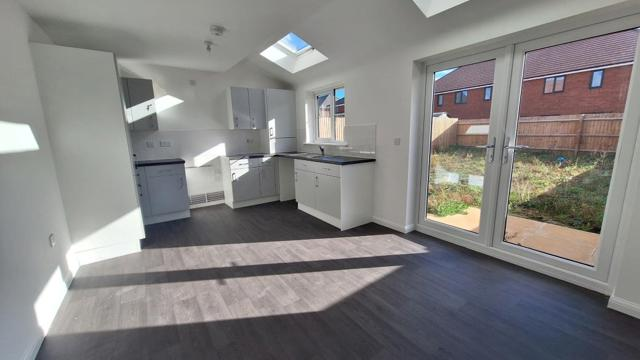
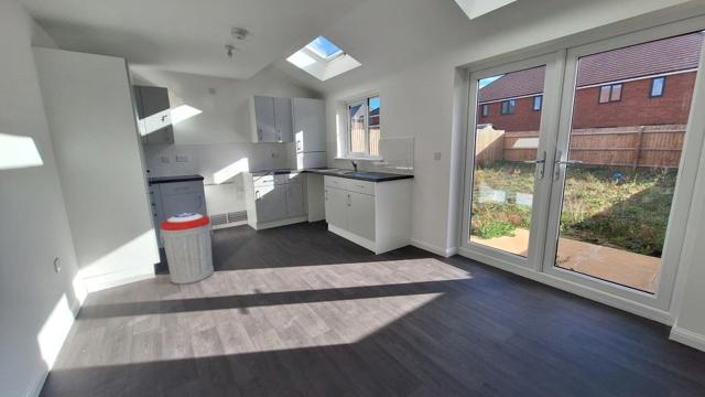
+ trash can (188, 245)
